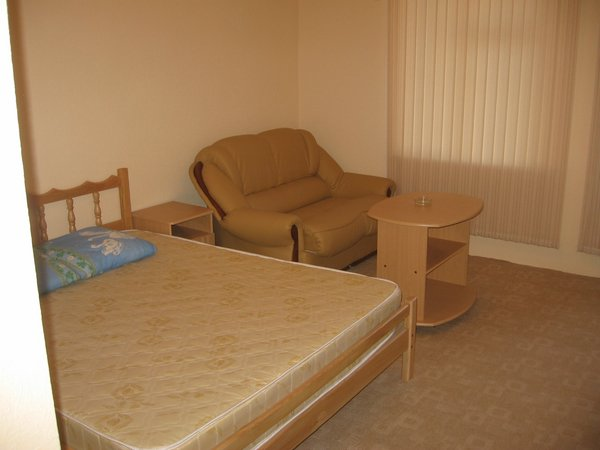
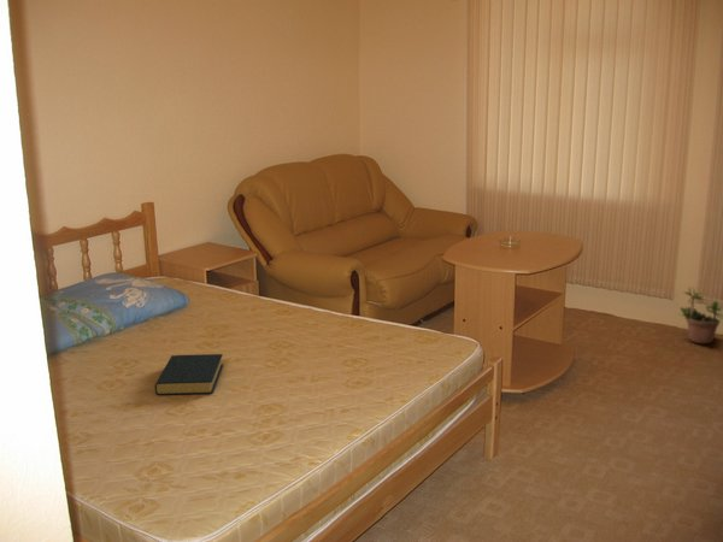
+ hardback book (190, 373)
+ potted plant (700, 312)
